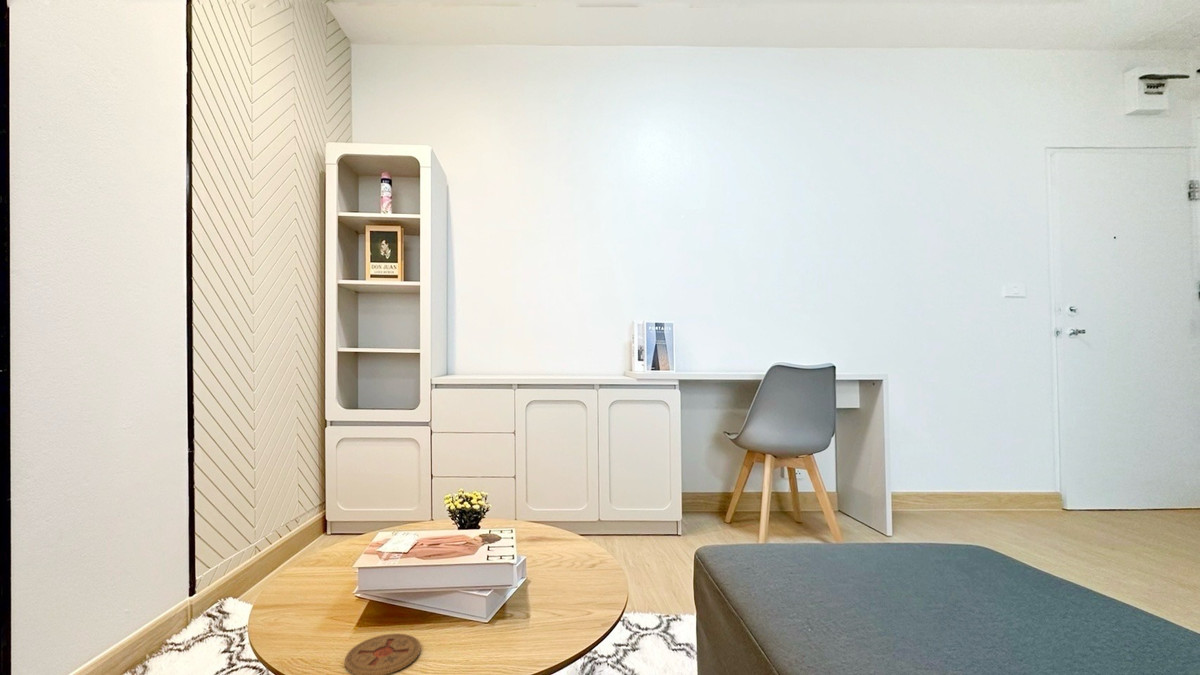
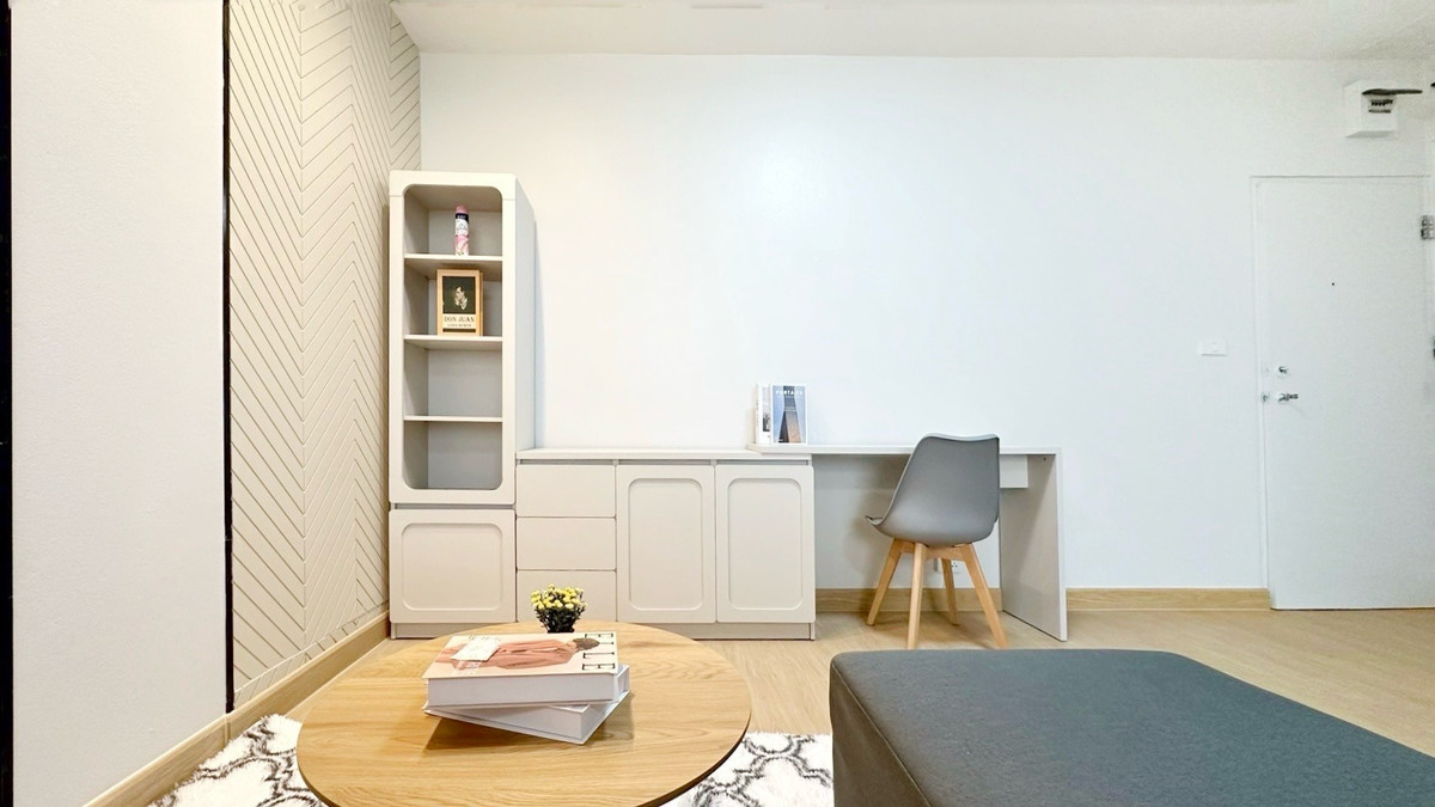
- coaster (383, 653)
